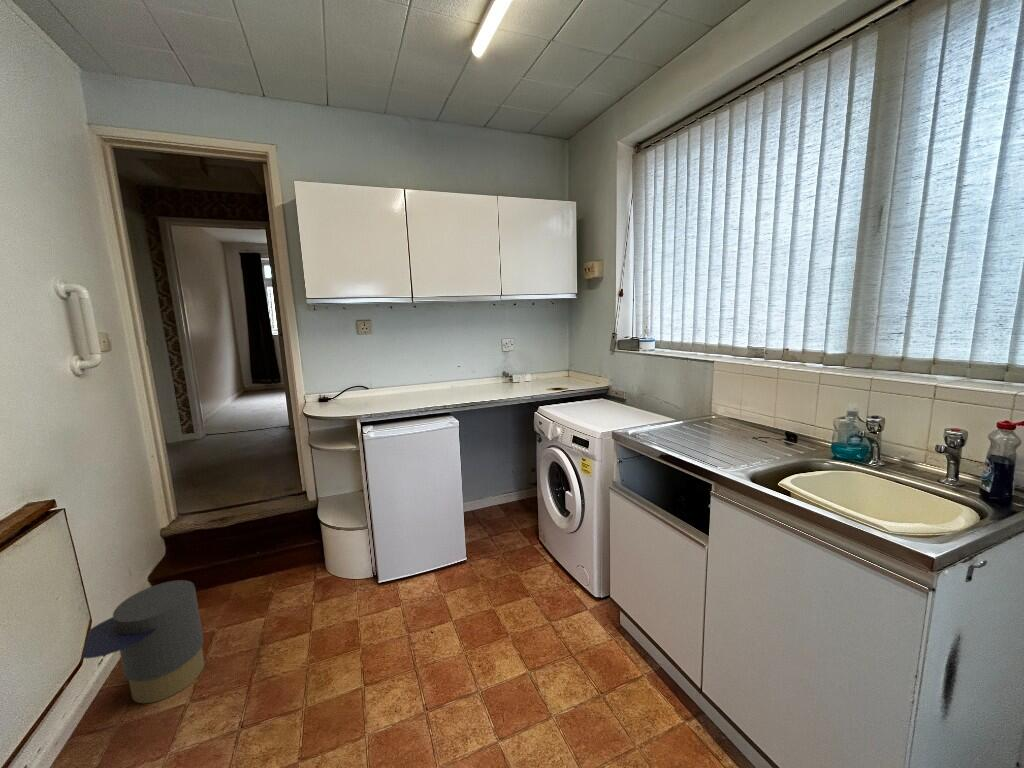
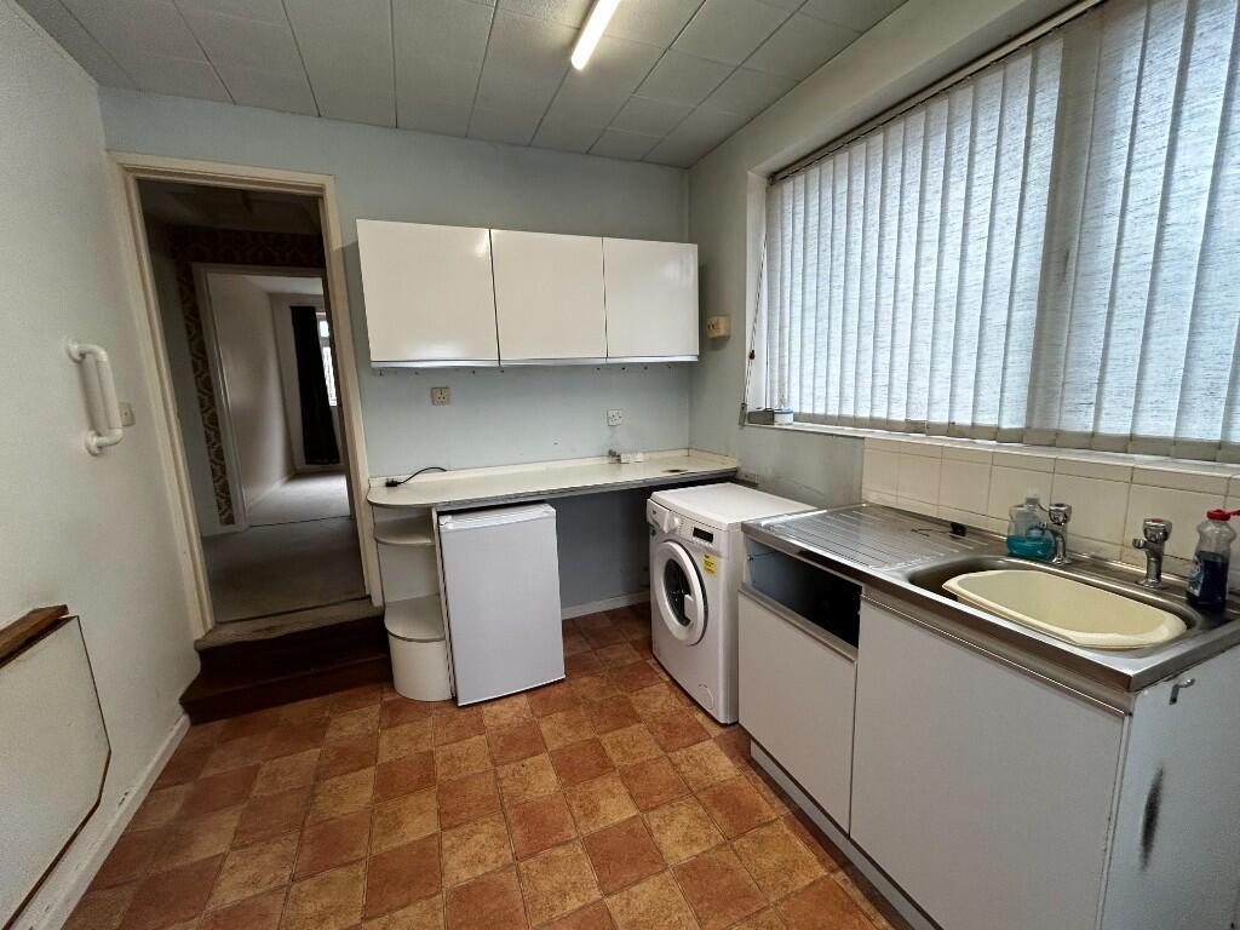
- trash can (144, 650)
